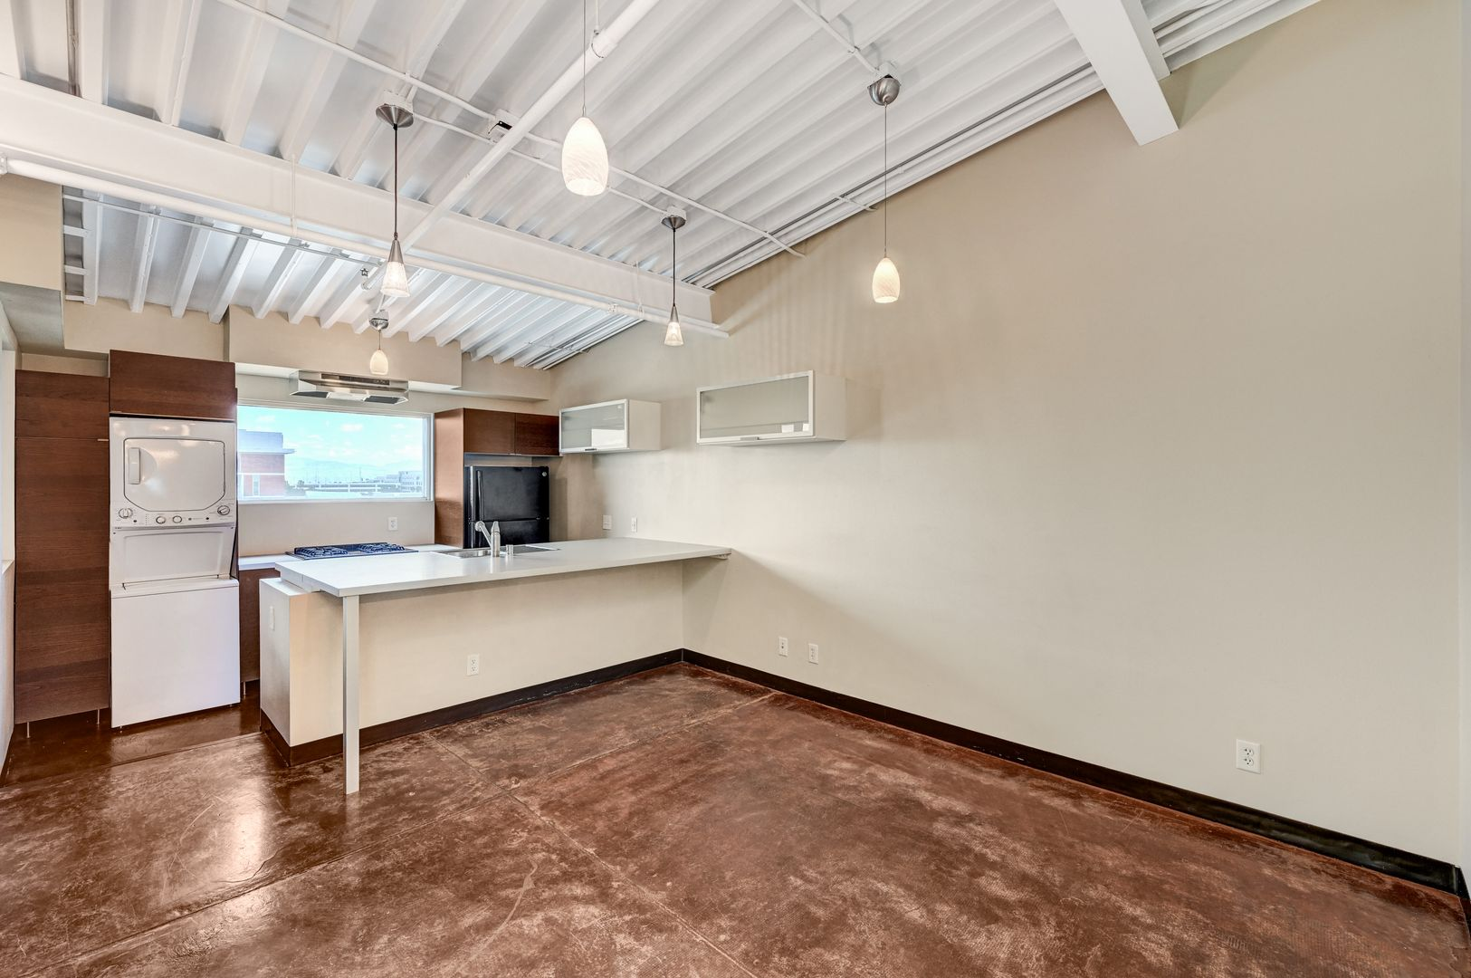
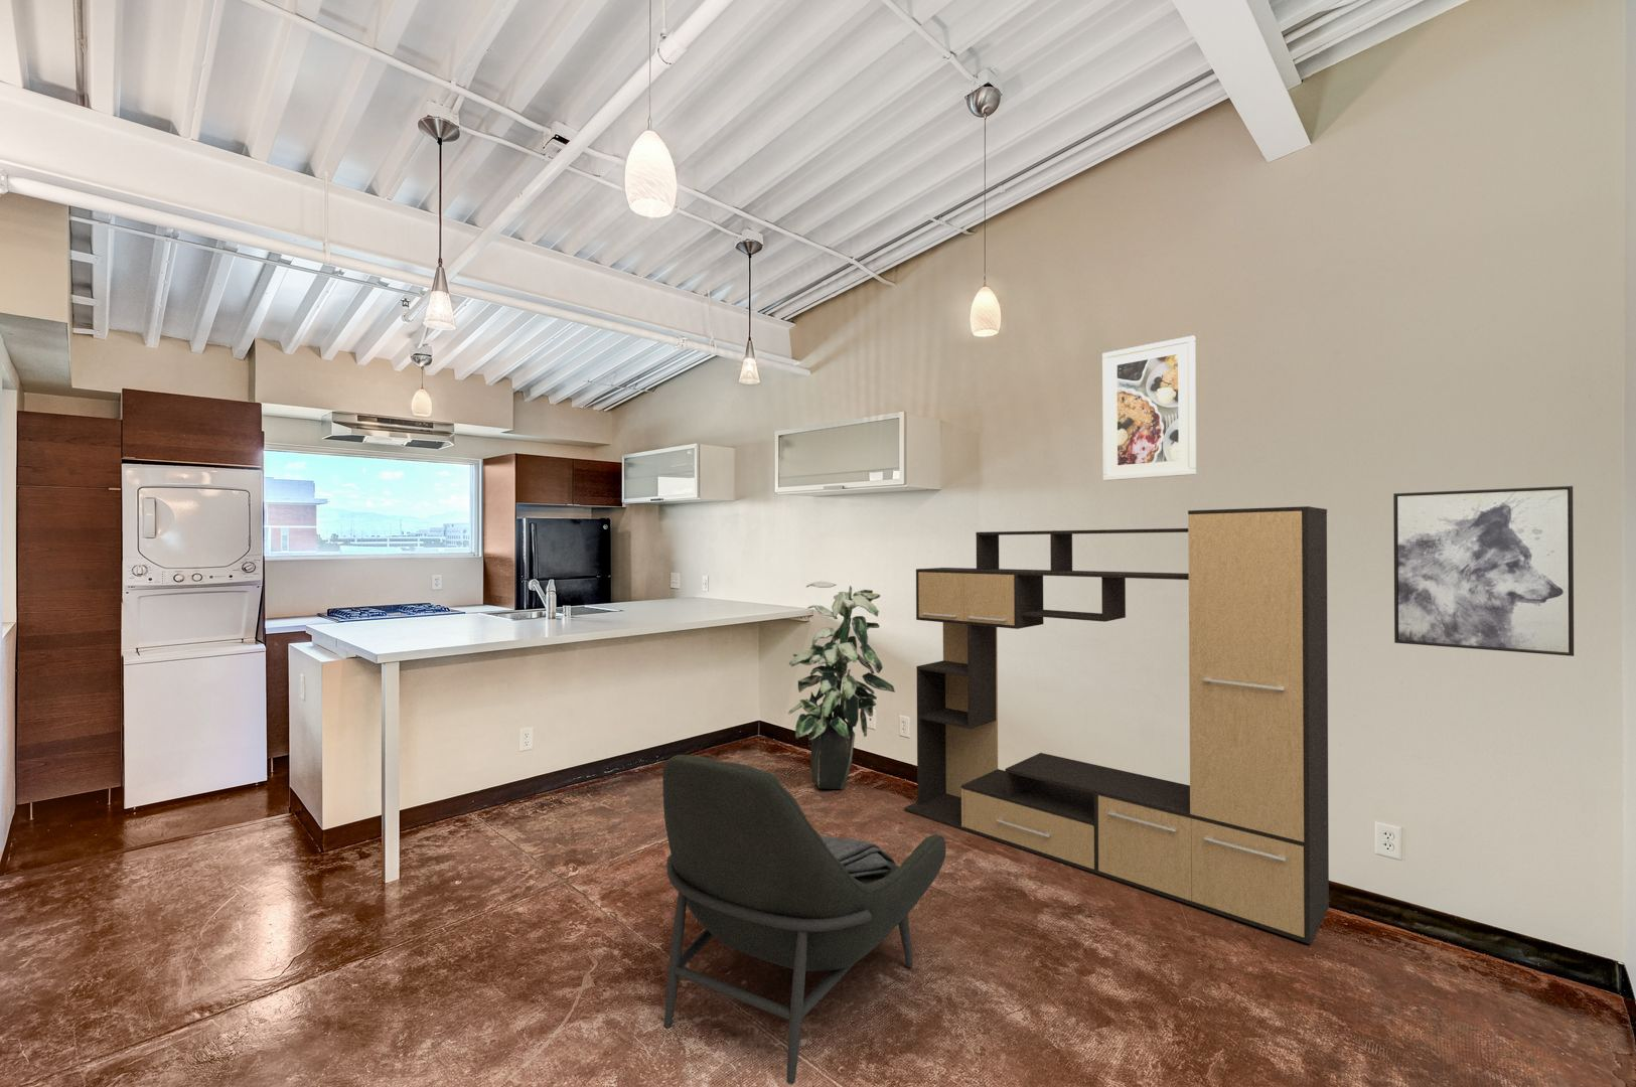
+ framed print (1147, 410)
+ media console (1090, 620)
+ wall art (1478, 569)
+ armchair (794, 855)
+ indoor plant (835, 682)
